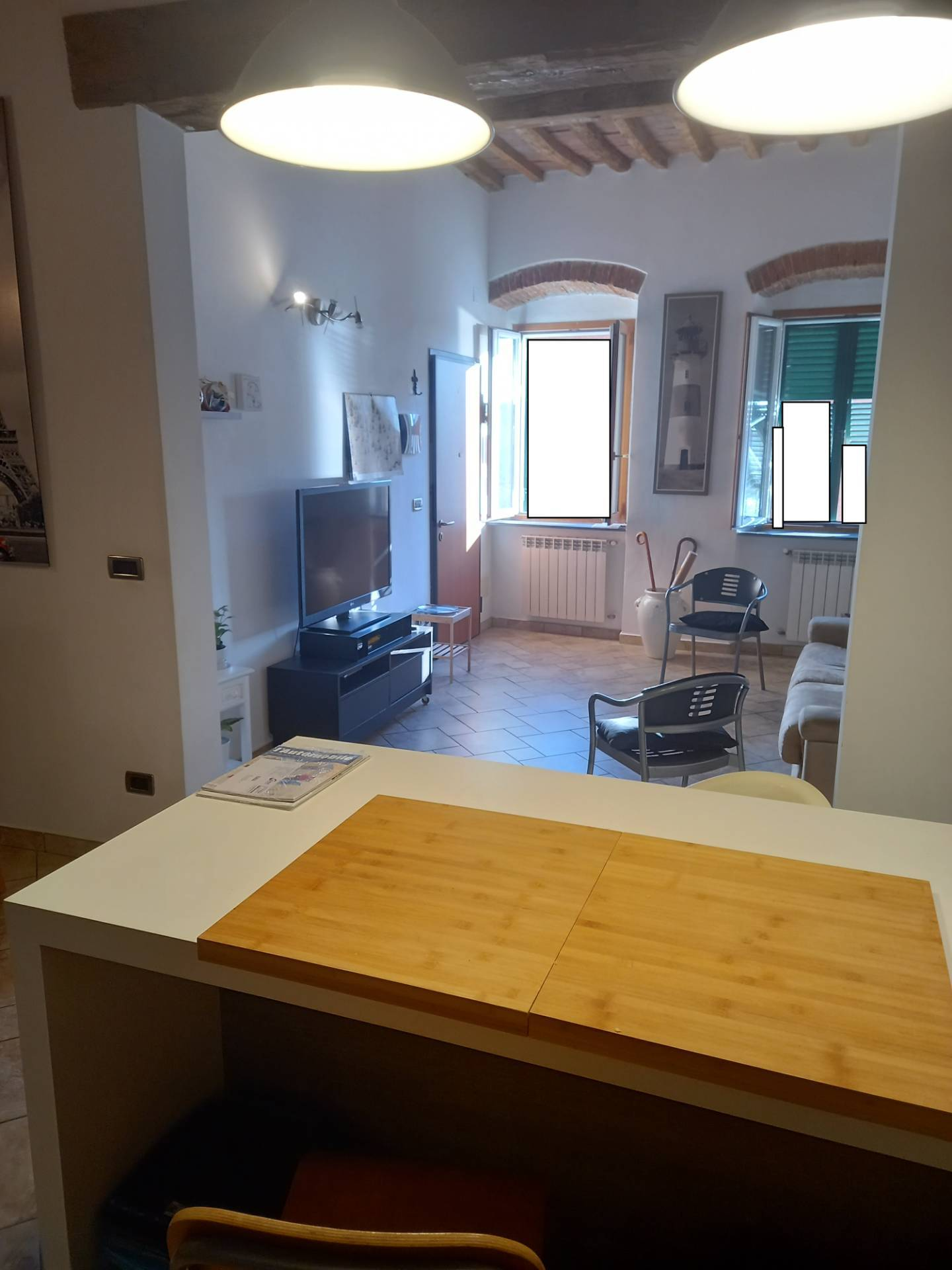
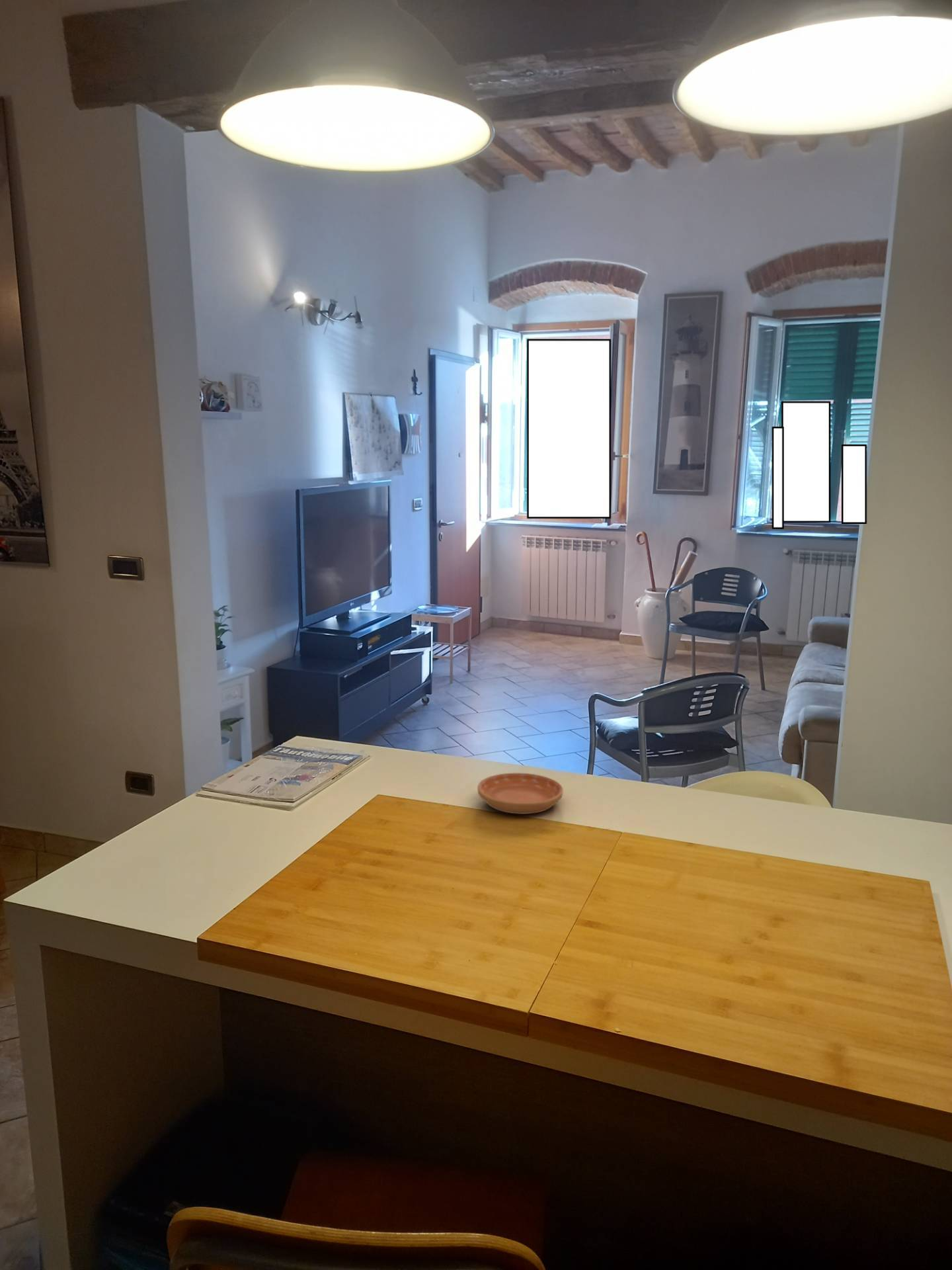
+ saucer (520, 794)
